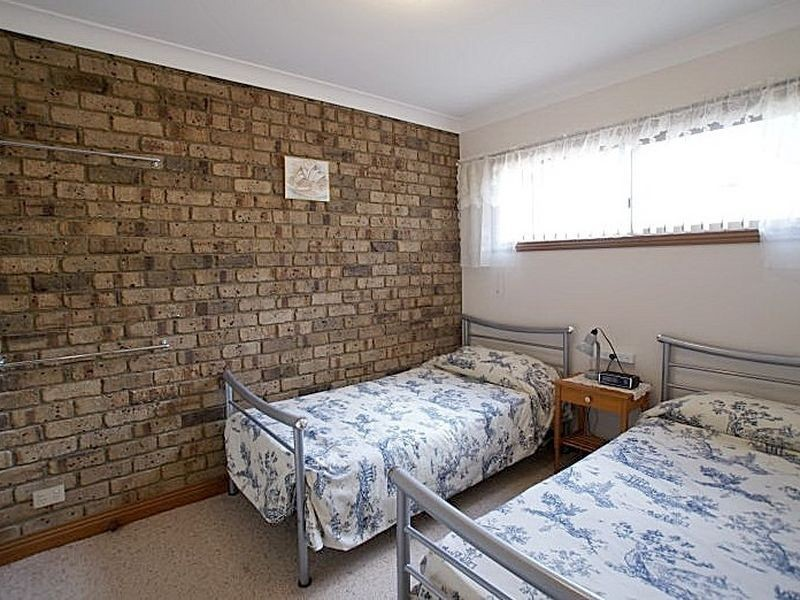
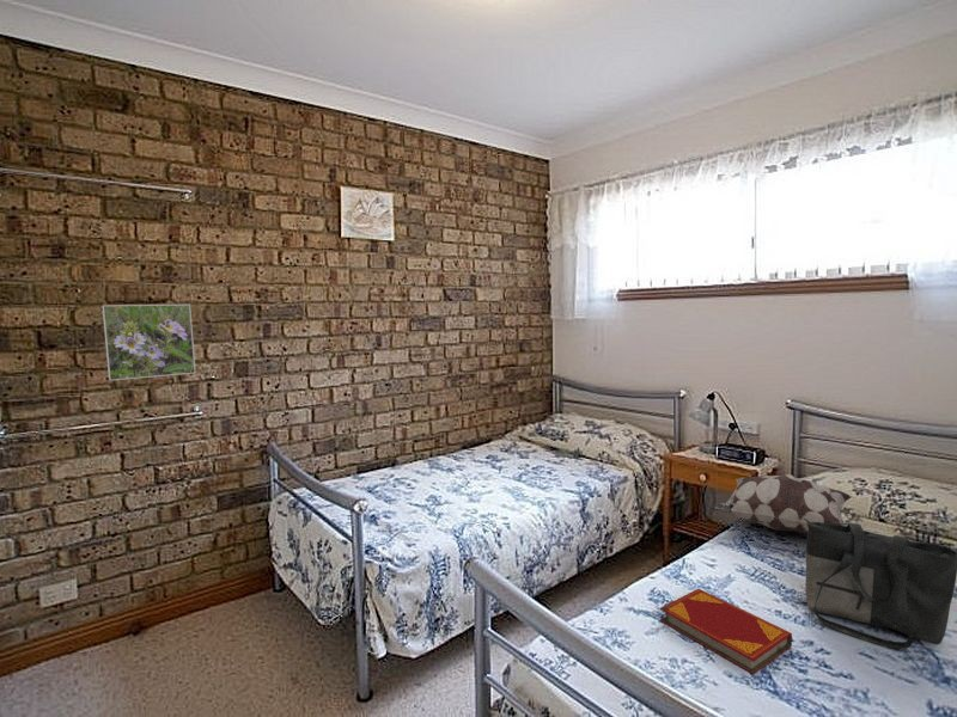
+ decorative pillow (782, 502)
+ tote bag (871, 580)
+ hardback book (723, 626)
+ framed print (151, 341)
